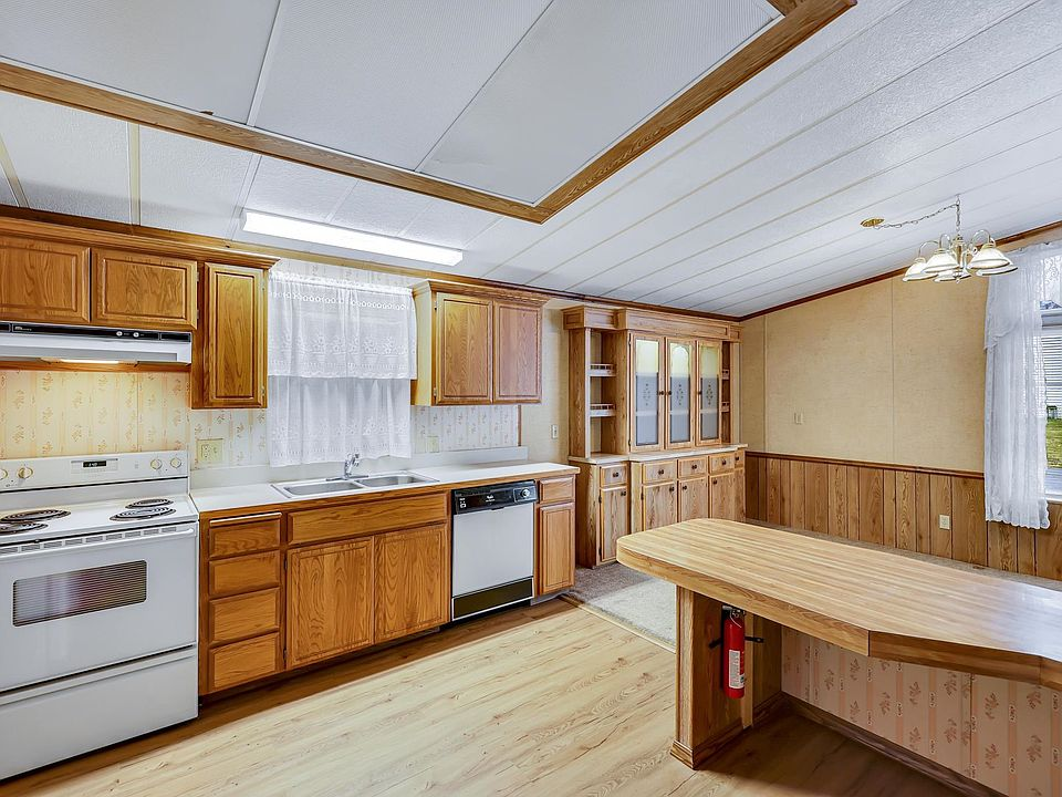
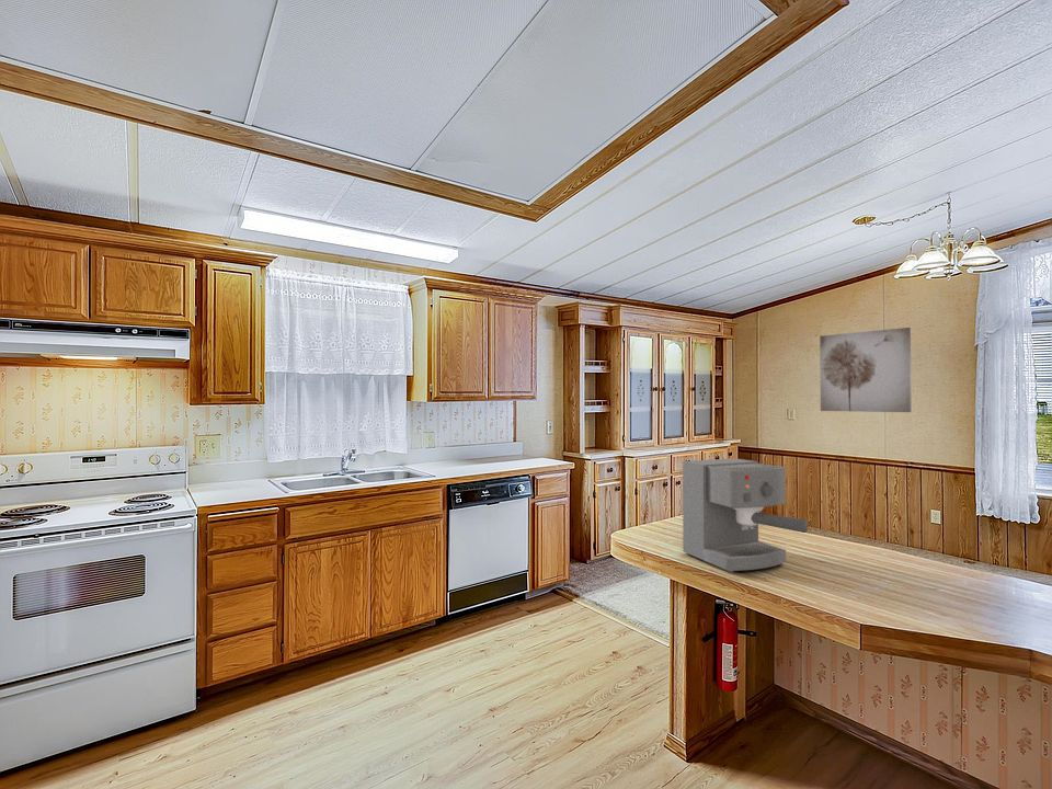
+ coffee maker (741, 512)
+ wall art (862, 371)
